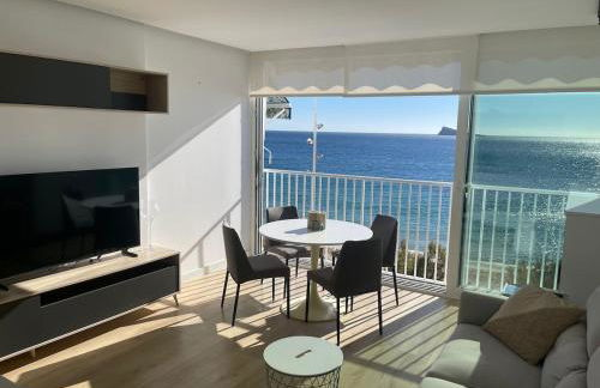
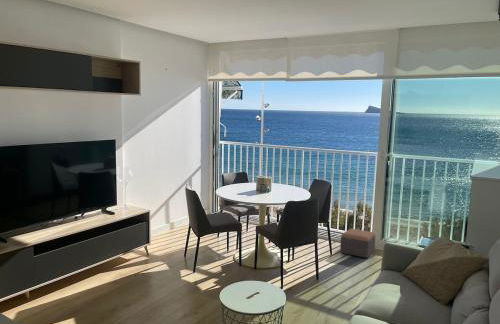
+ footstool (358, 242)
